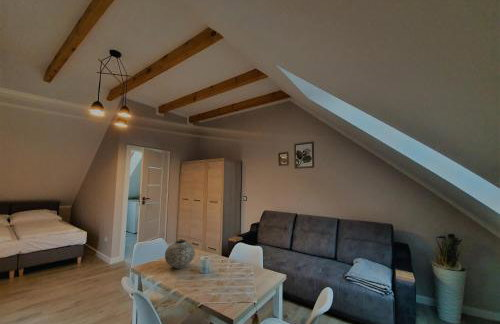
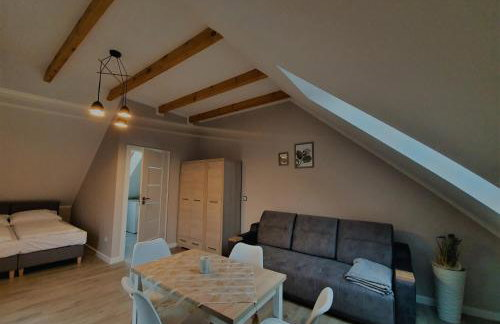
- vase (180, 253)
